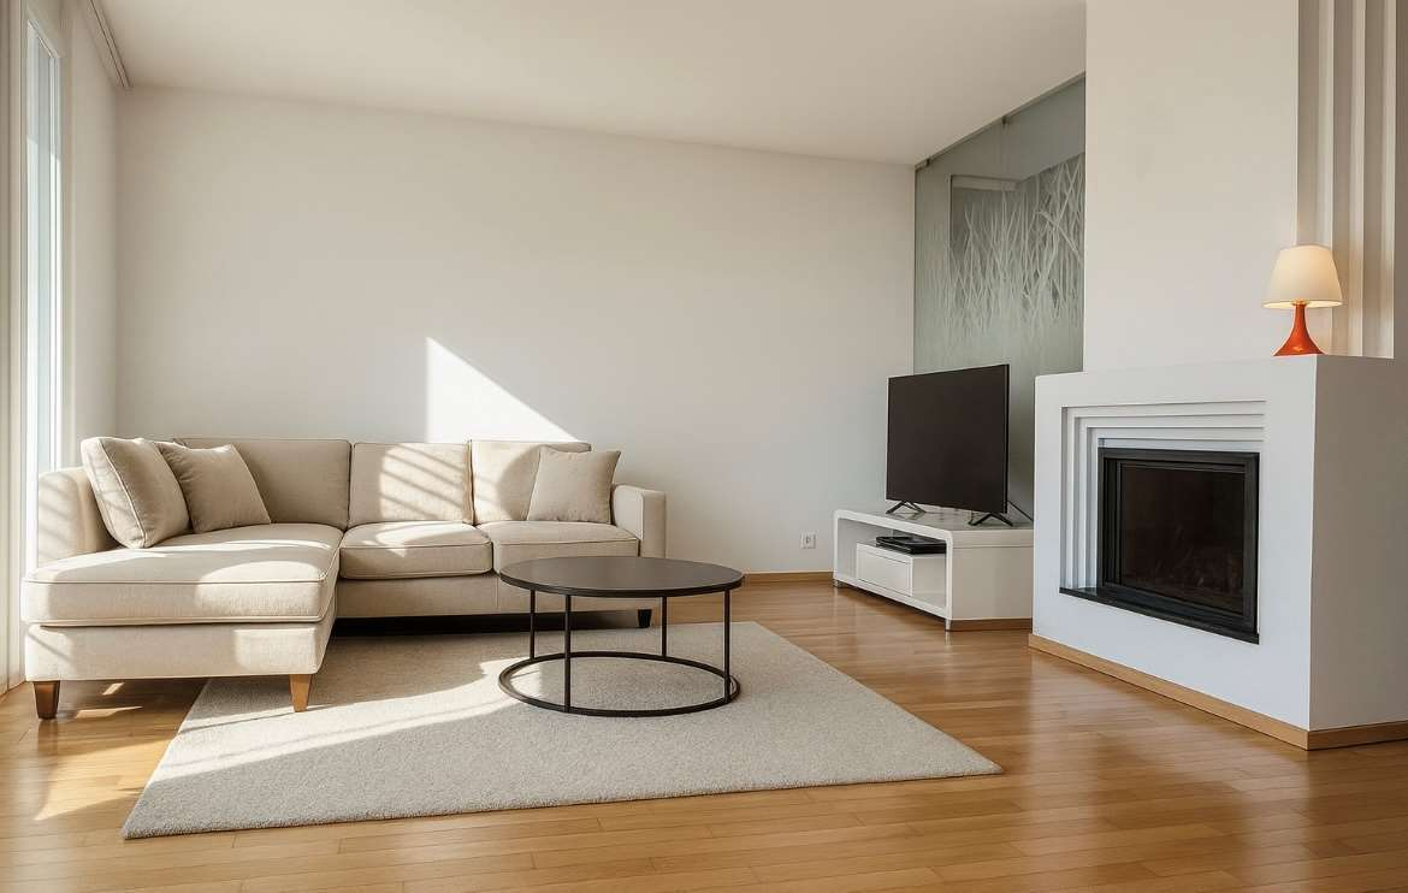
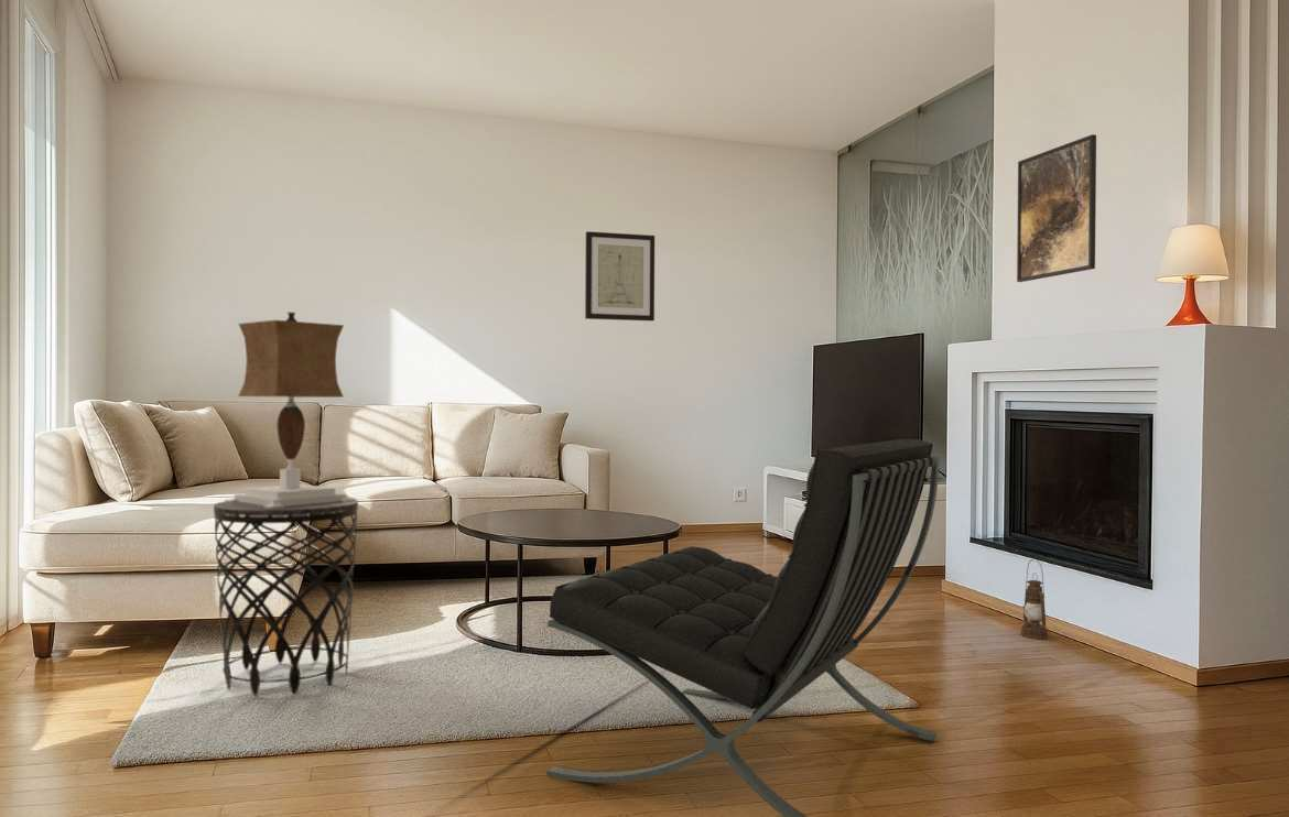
+ table lamp (291, 405)
+ lantern (1035, 597)
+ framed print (1054, 211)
+ lounge chair (754, 598)
+ wall art (619, 276)
+ side table (288, 589)
